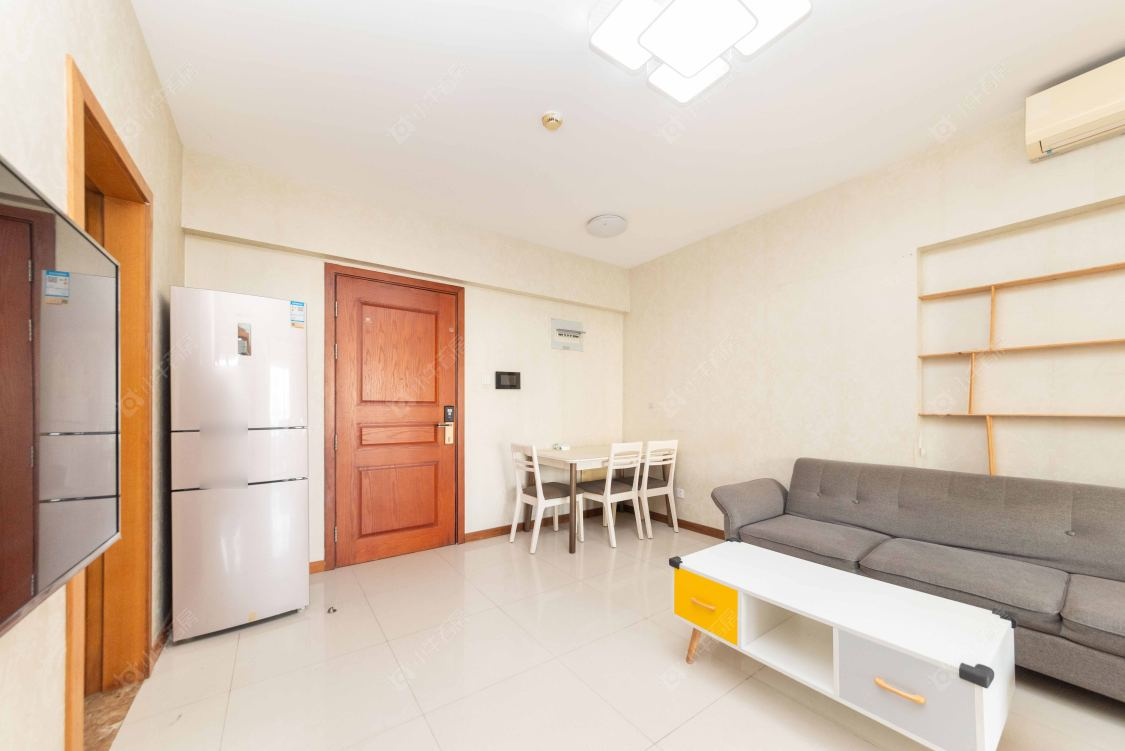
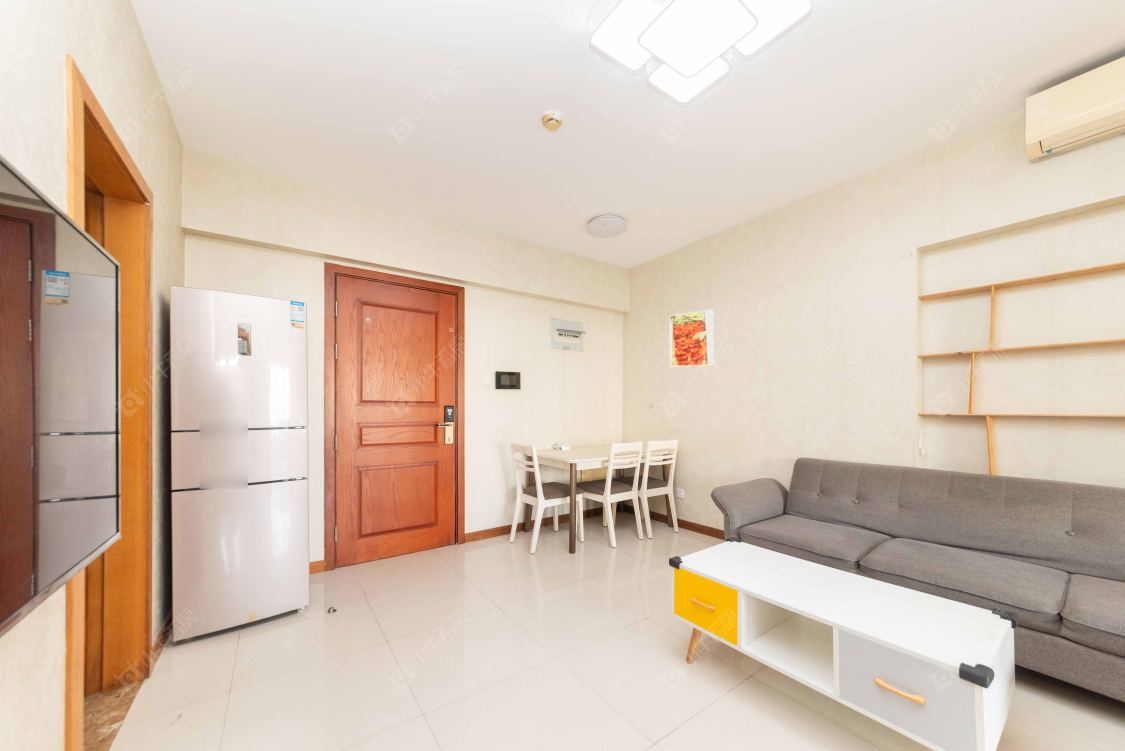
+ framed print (690, 339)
